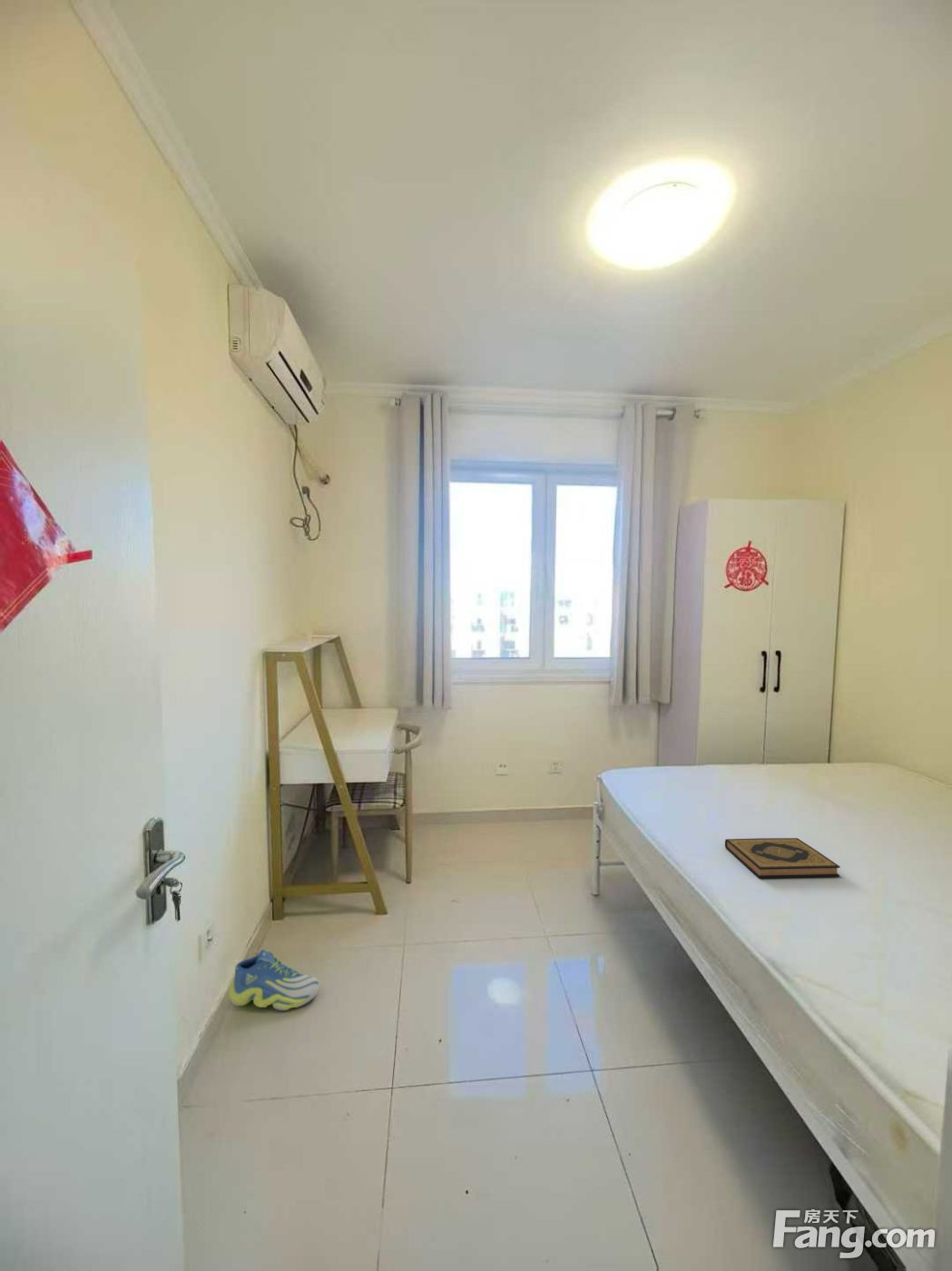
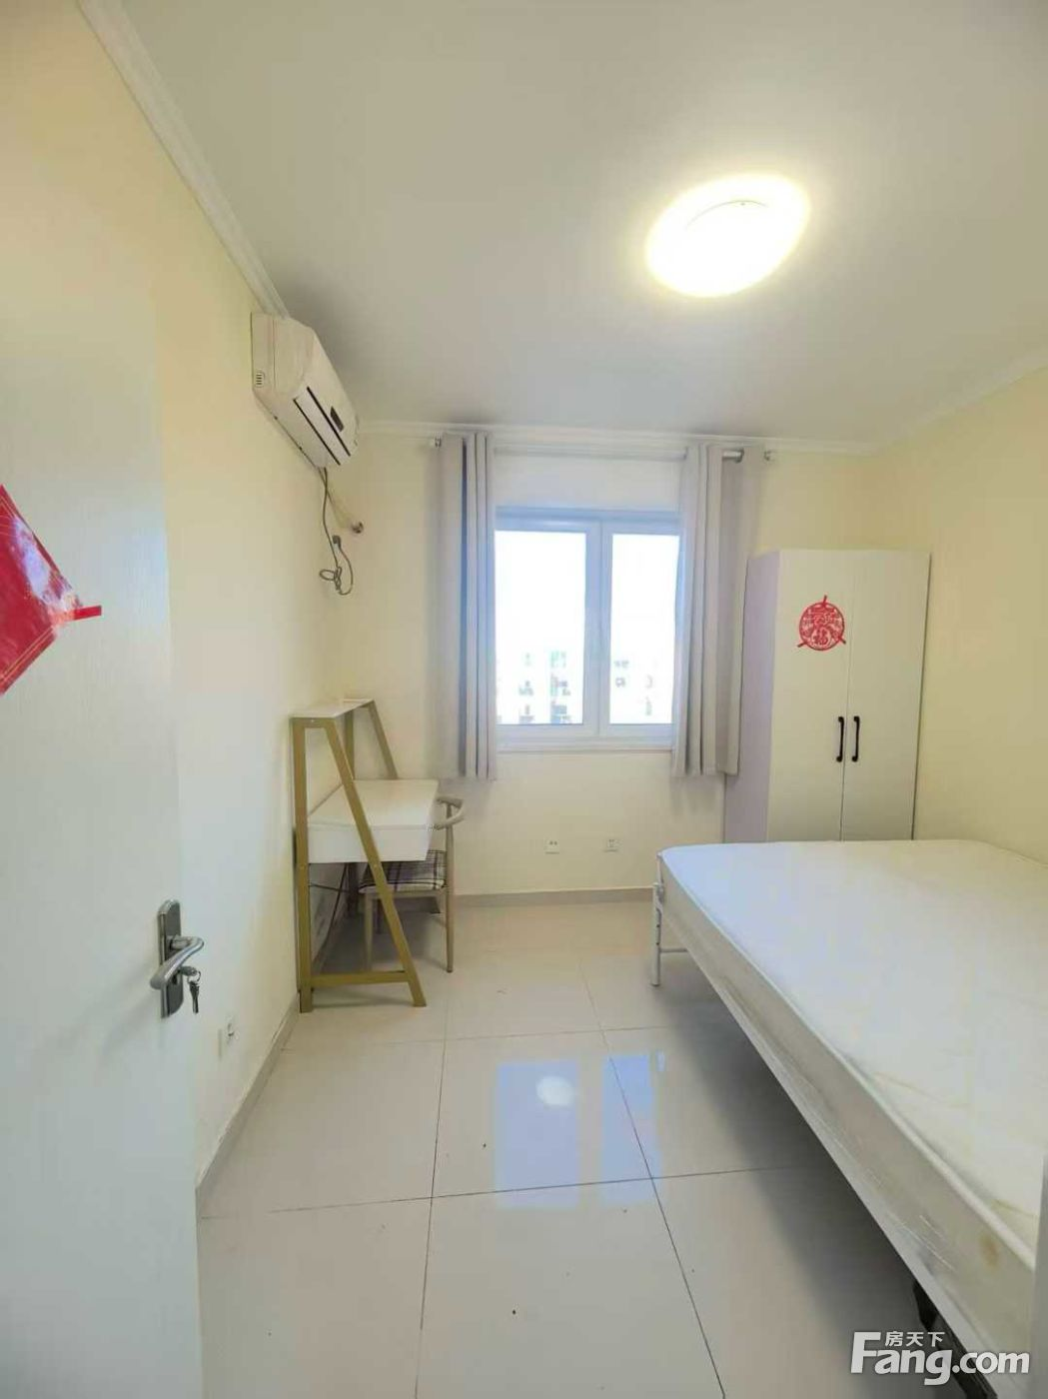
- hardback book (779, 856)
- sneaker (274, 978)
